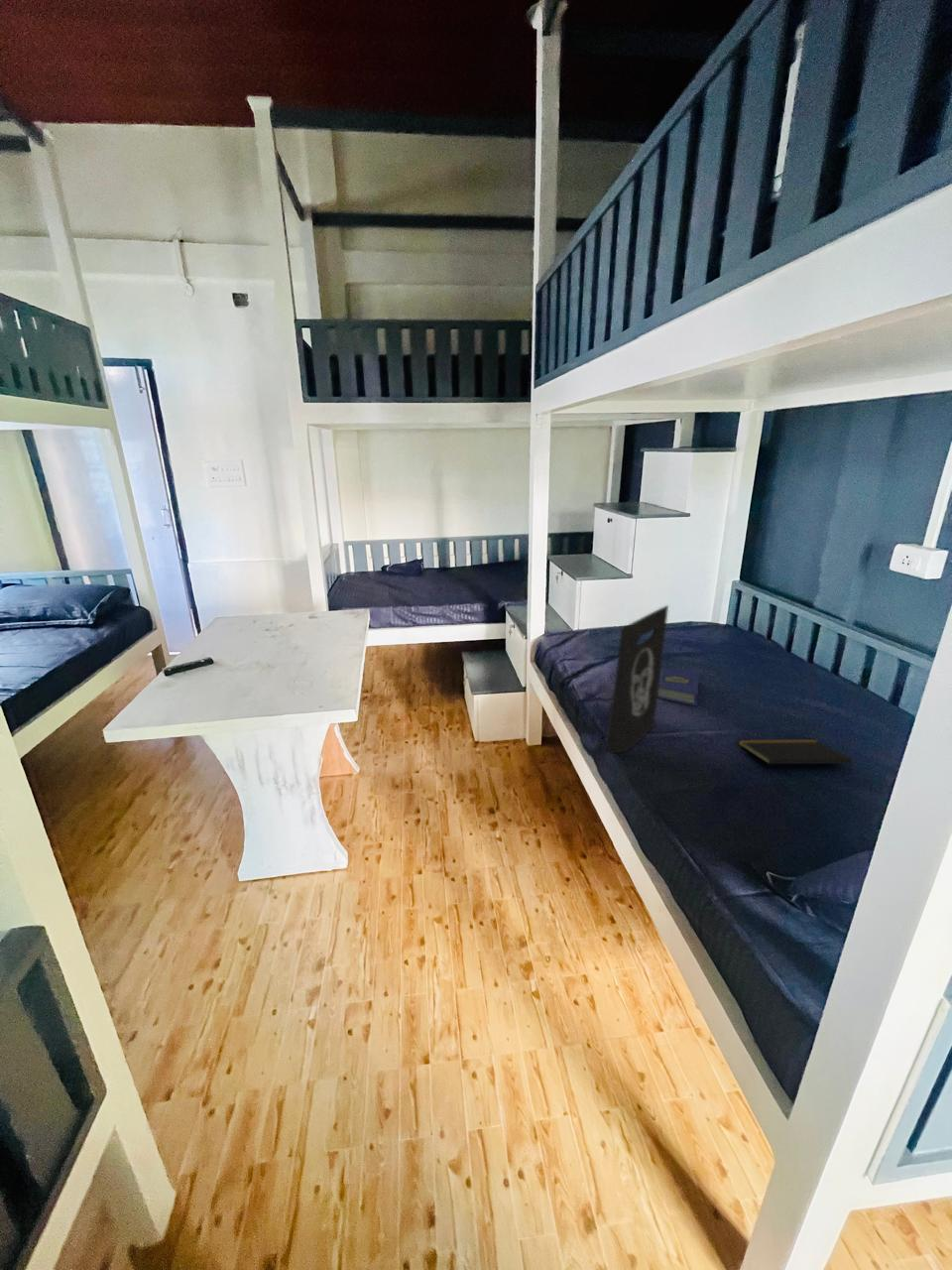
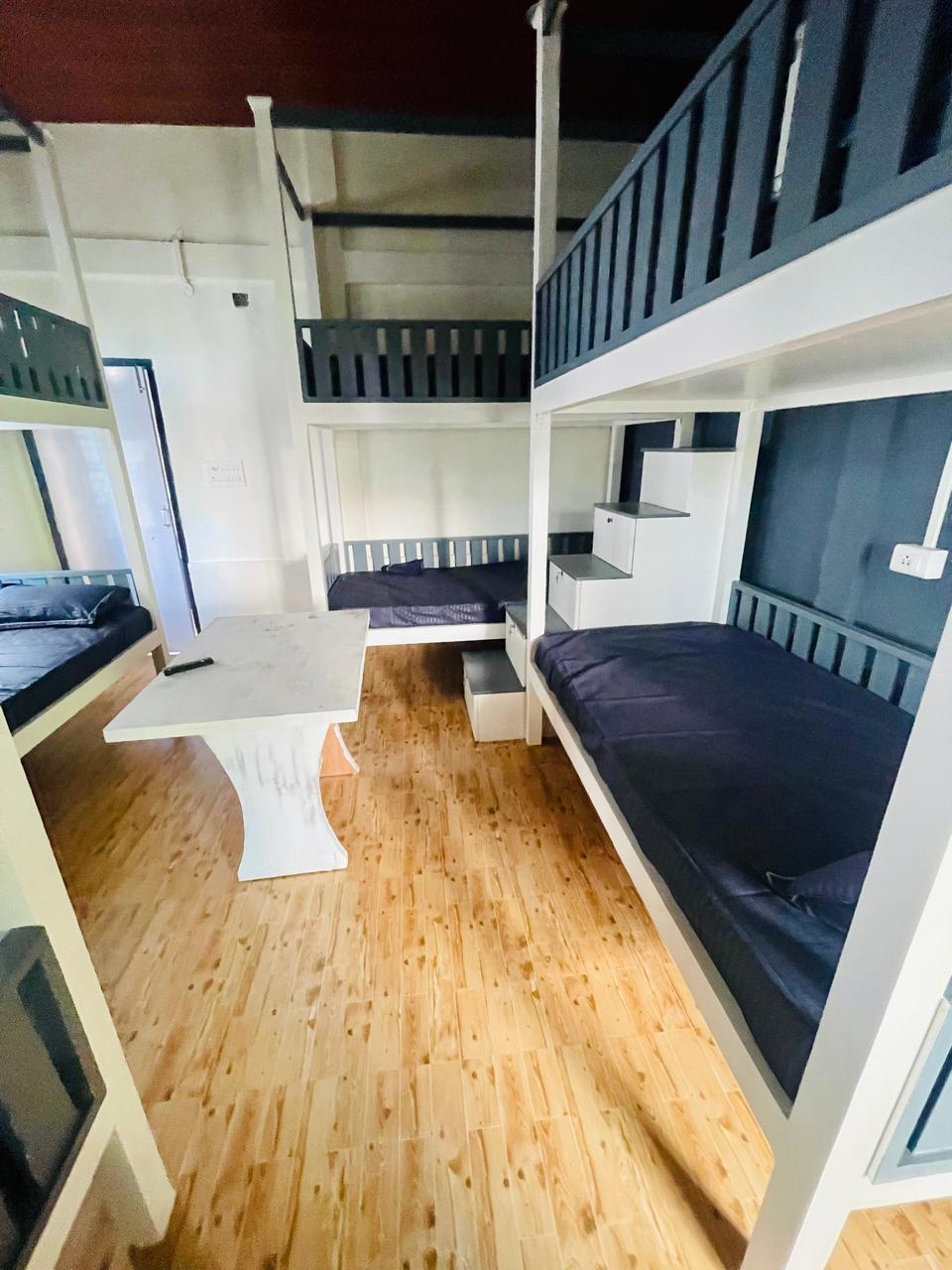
- hardcover book (677, 684)
- tote bag (636, 677)
- notepad (791, 751)
